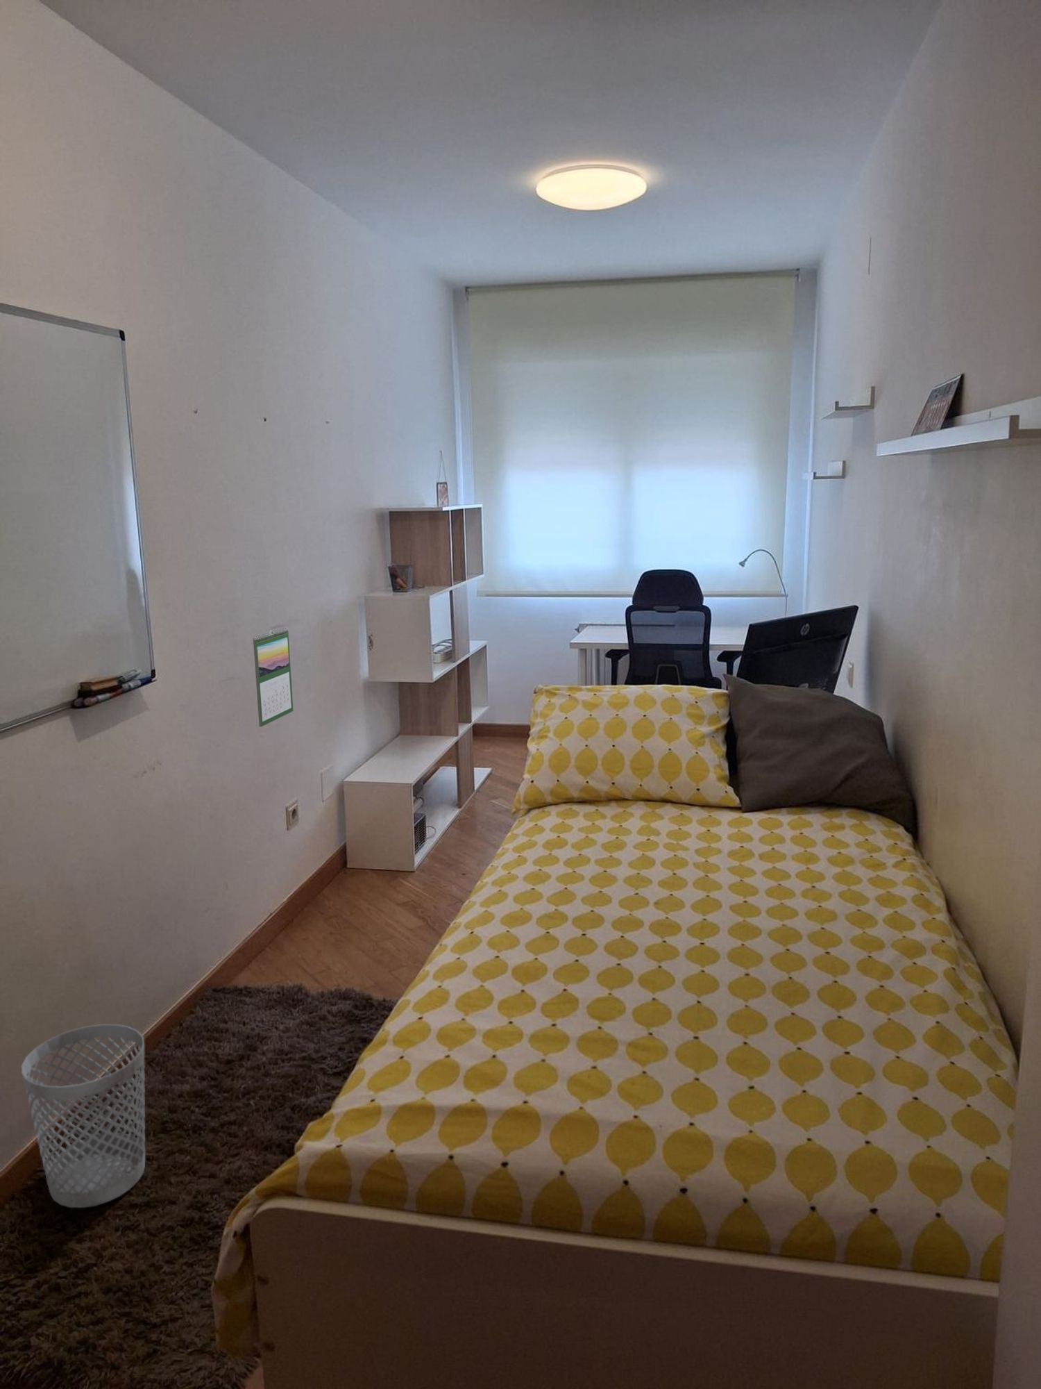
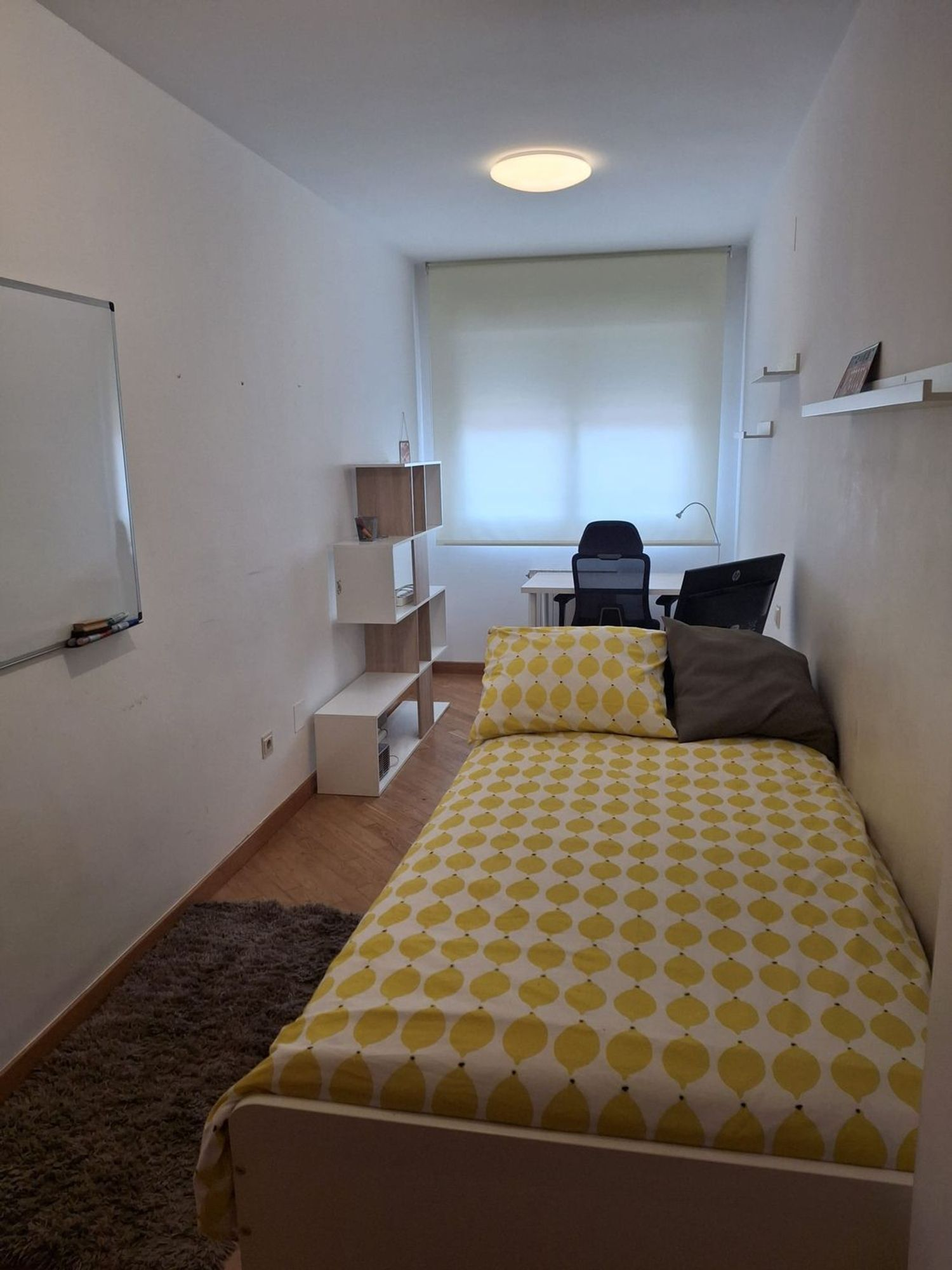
- wastebasket (91, 1117)
- calendar (273, 675)
